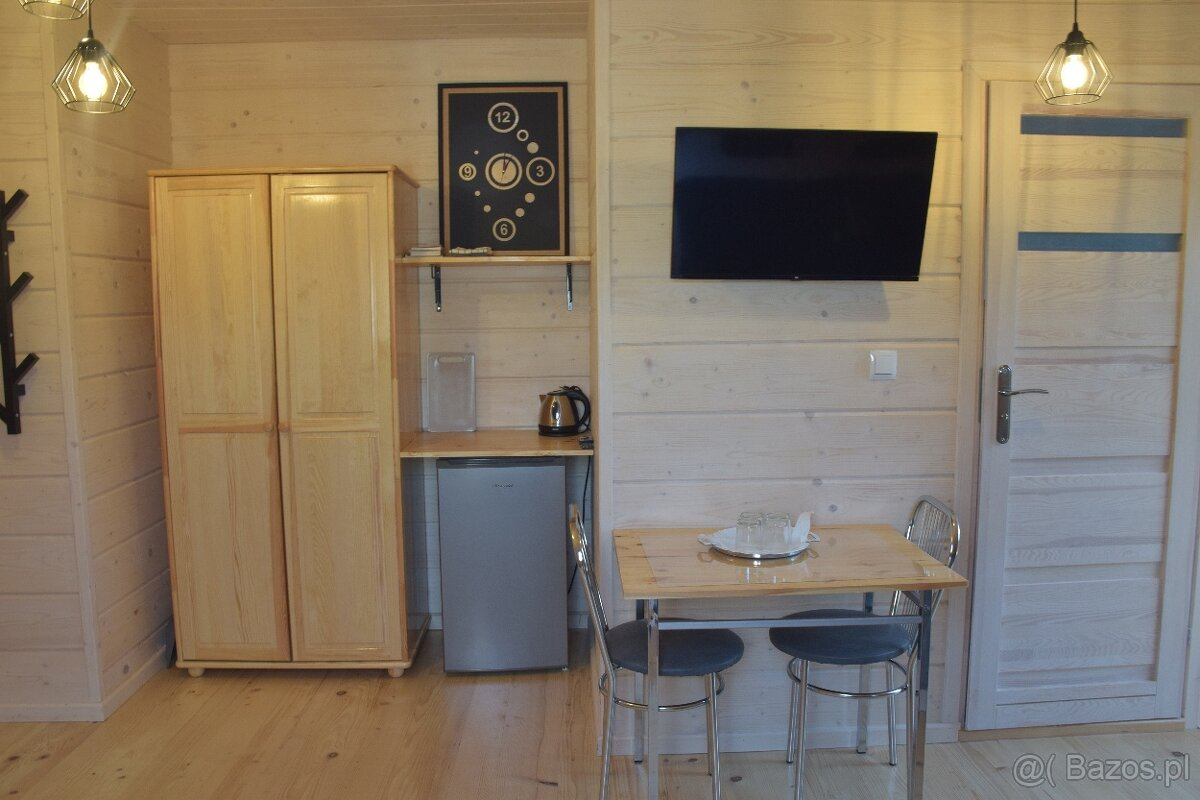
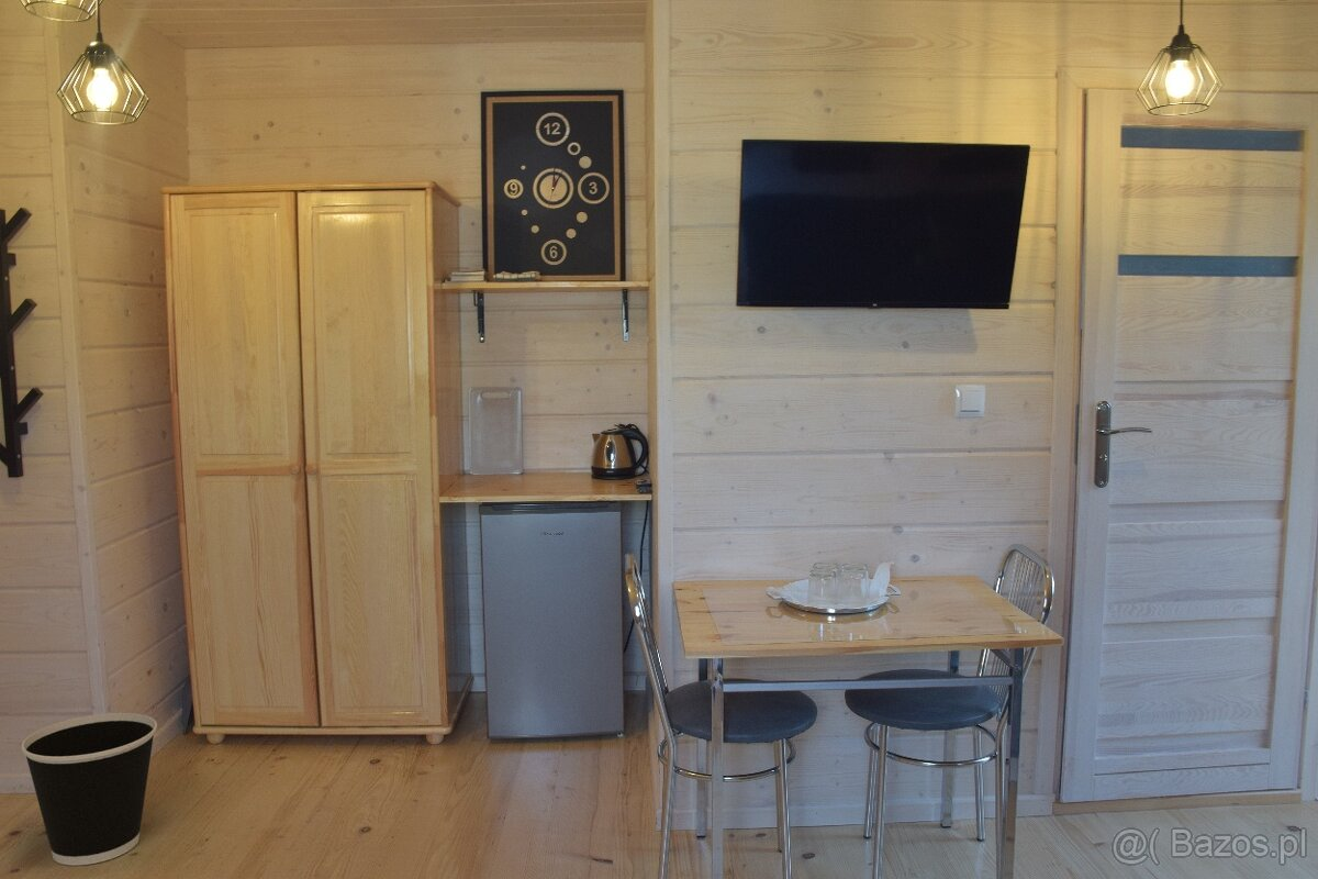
+ wastebasket (93, 790)
